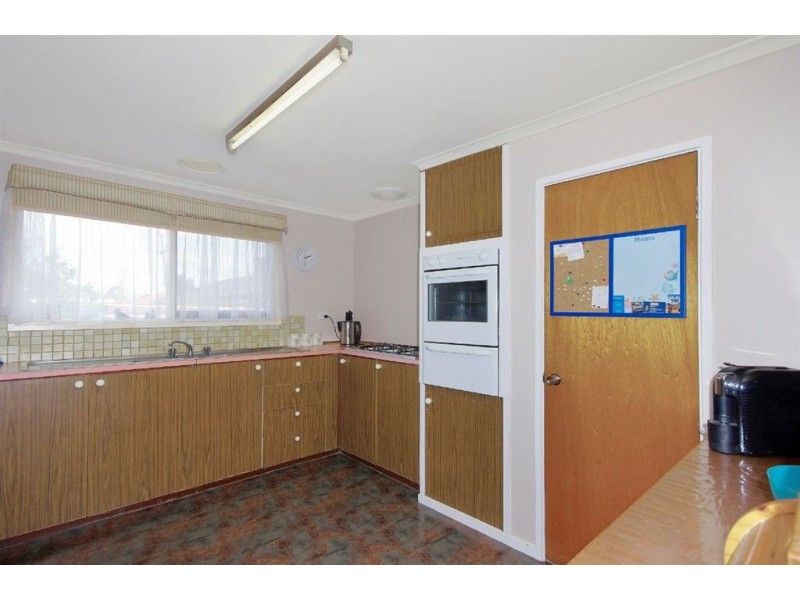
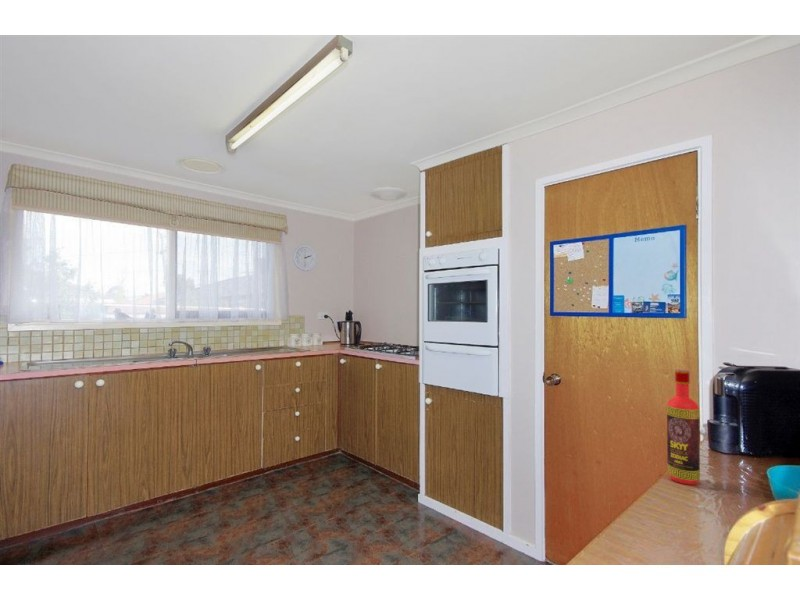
+ bottle (682, 425)
